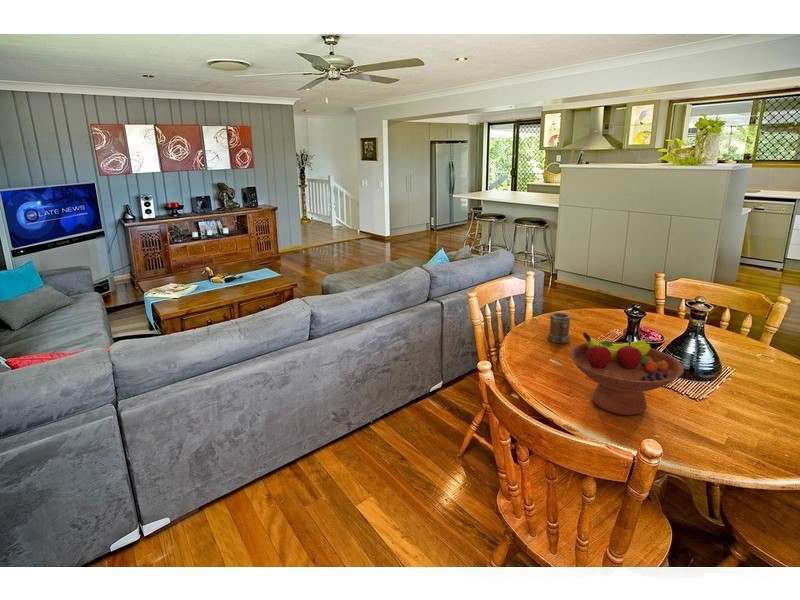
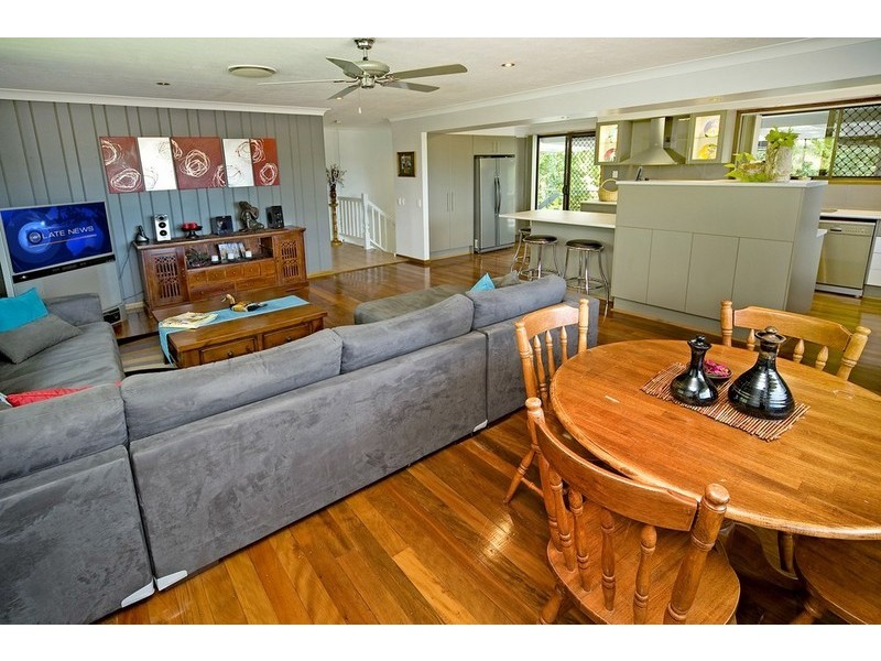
- fruit bowl (622, 373)
- mug (560, 328)
